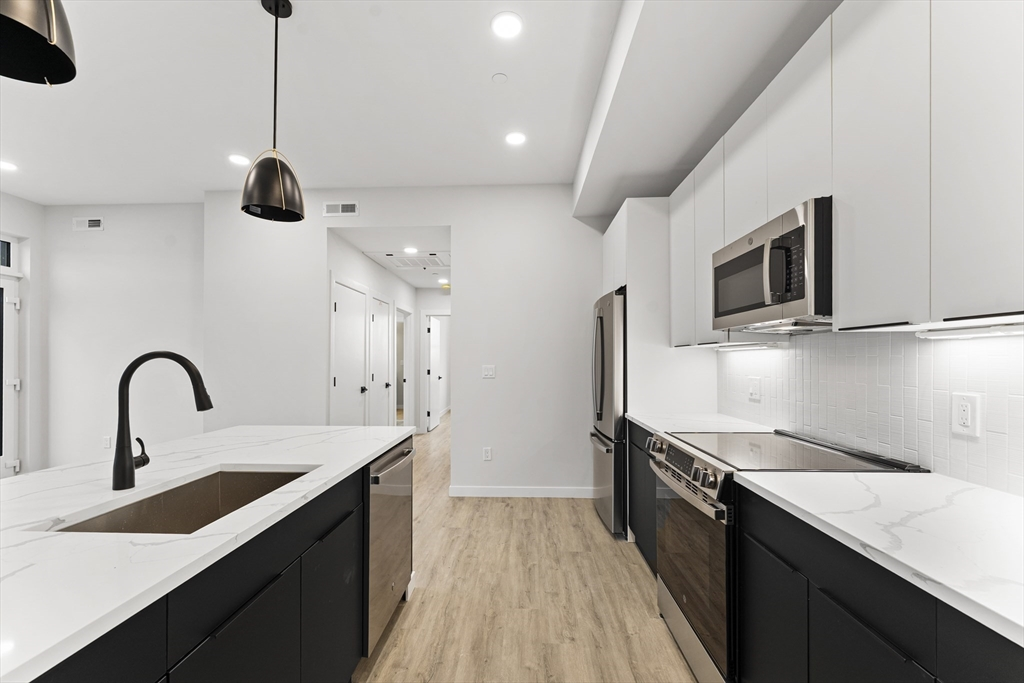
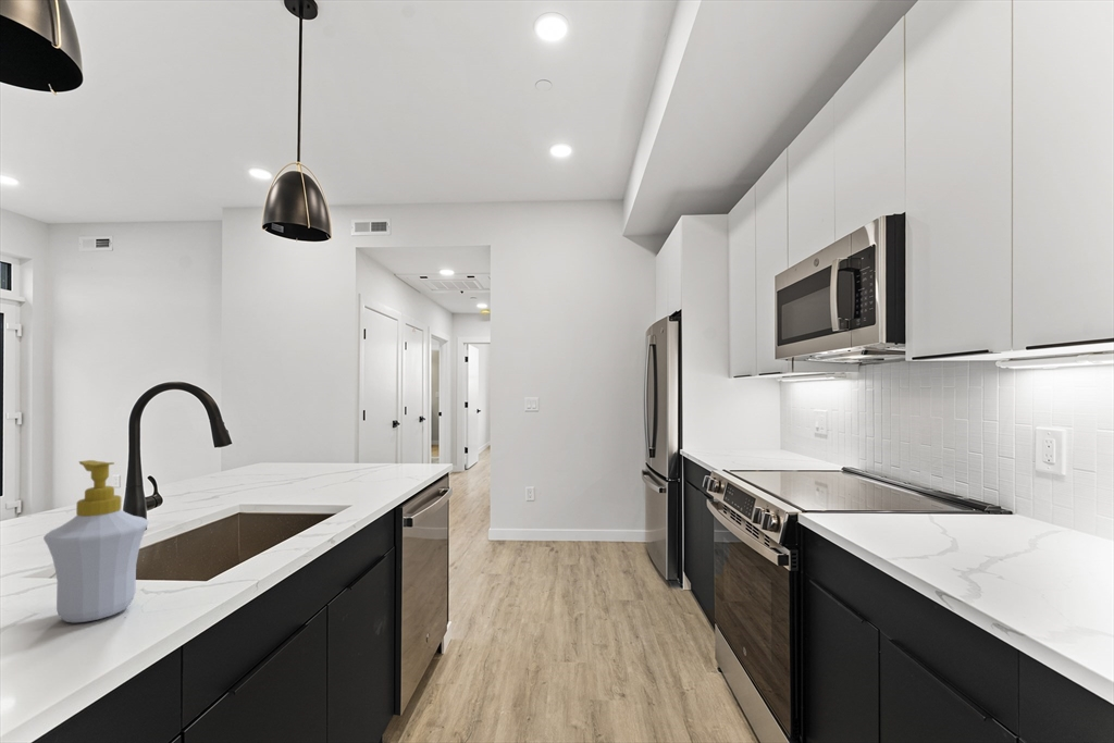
+ soap bottle (98, 536)
